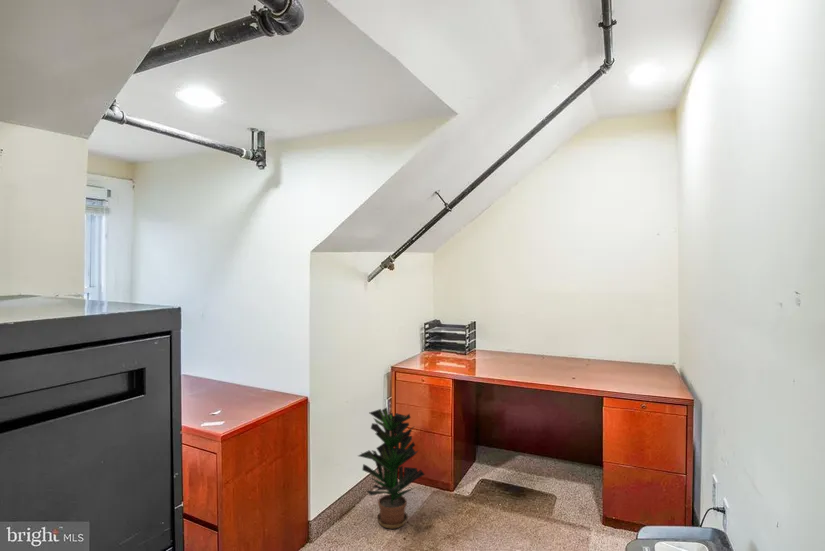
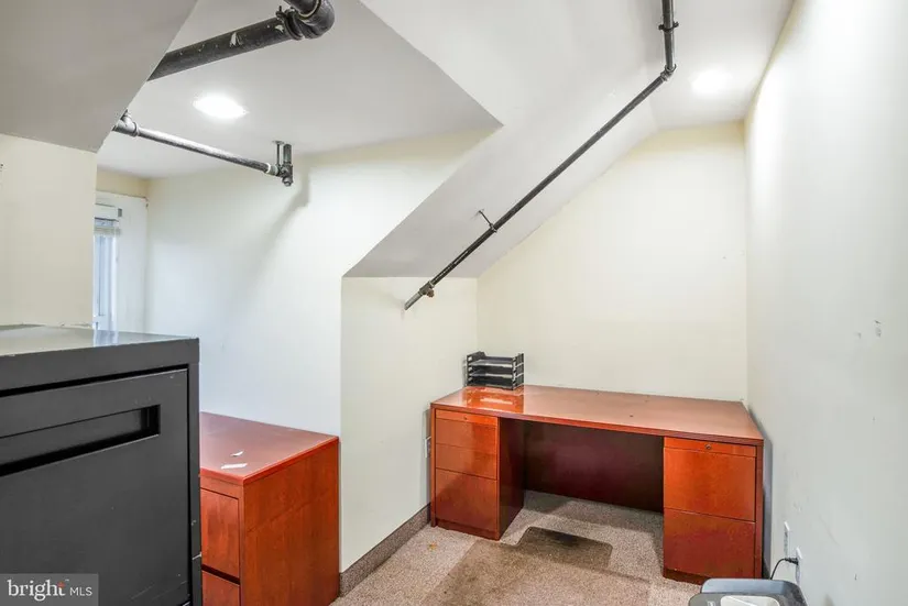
- potted plant (386, 464)
